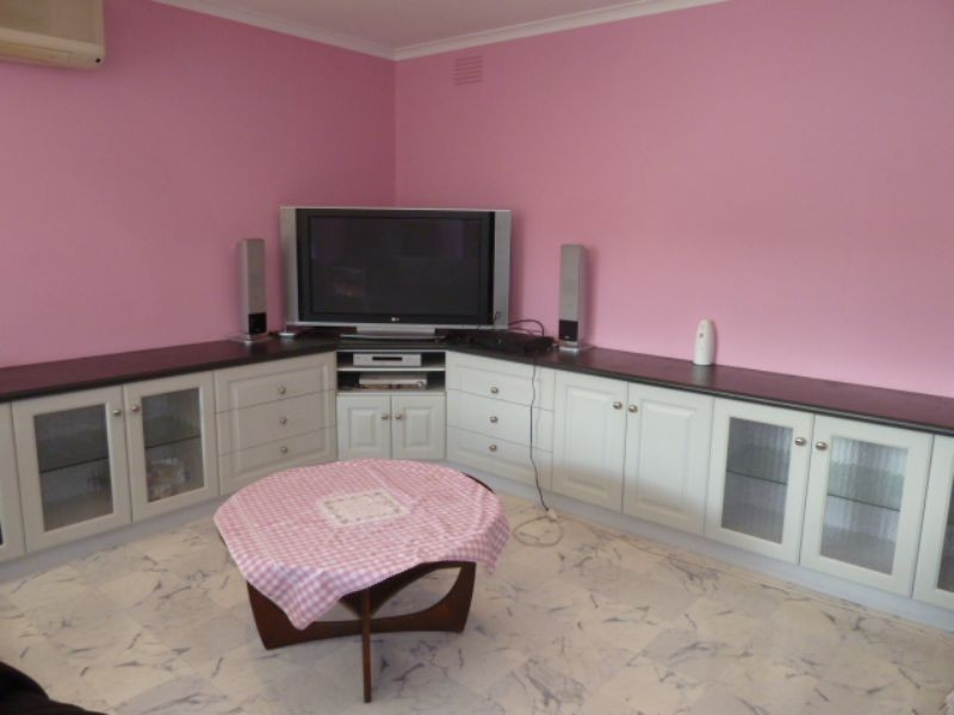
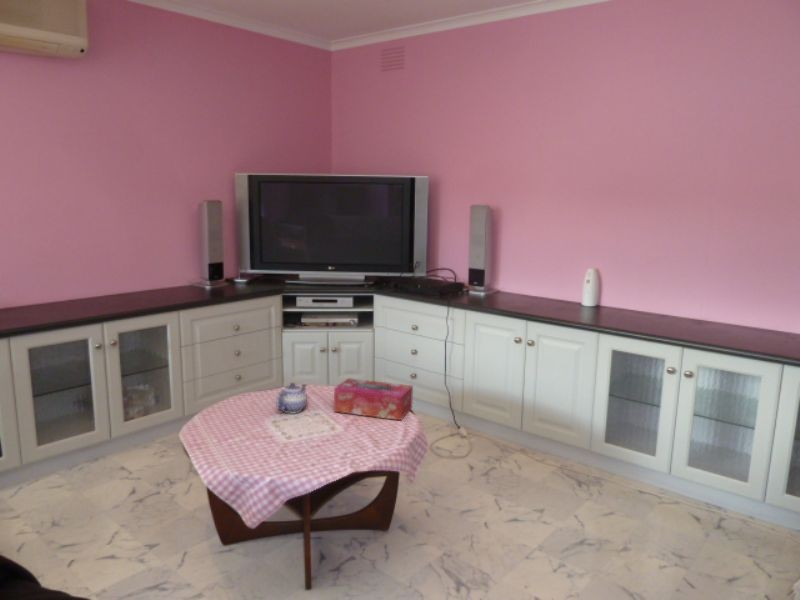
+ teapot (292, 396)
+ tissue box (373, 398)
